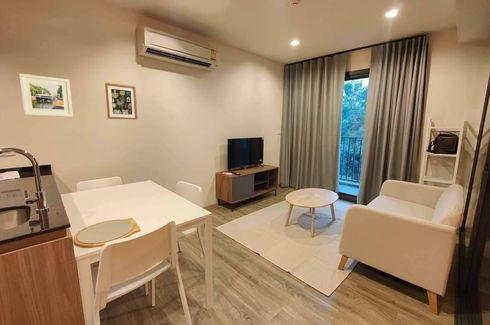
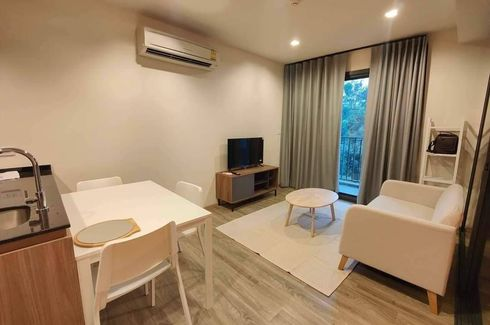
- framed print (47, 96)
- wall art (122, 102)
